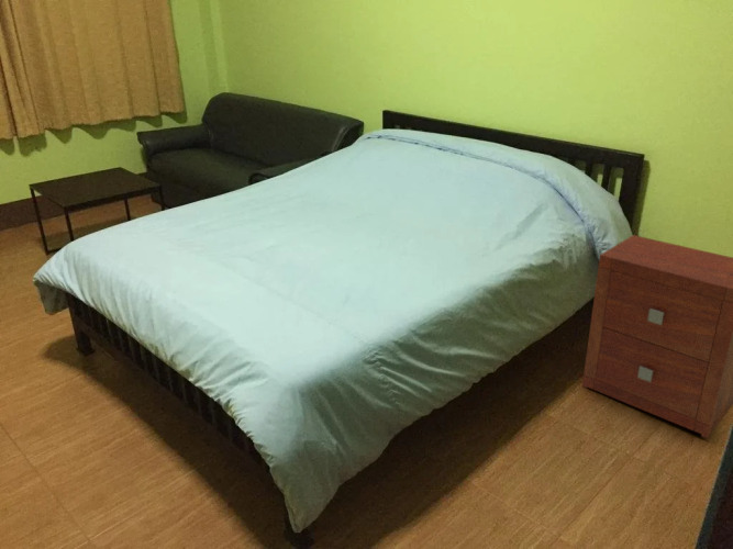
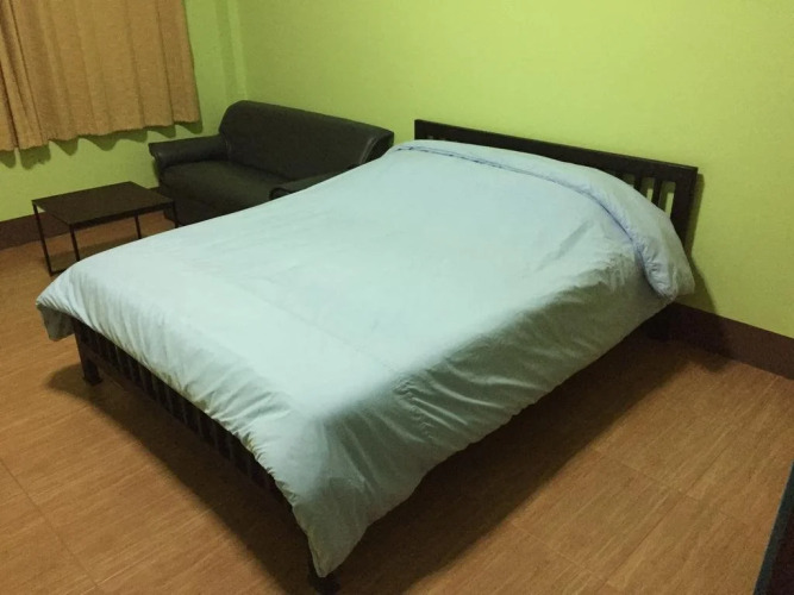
- nightstand (666, 332)
